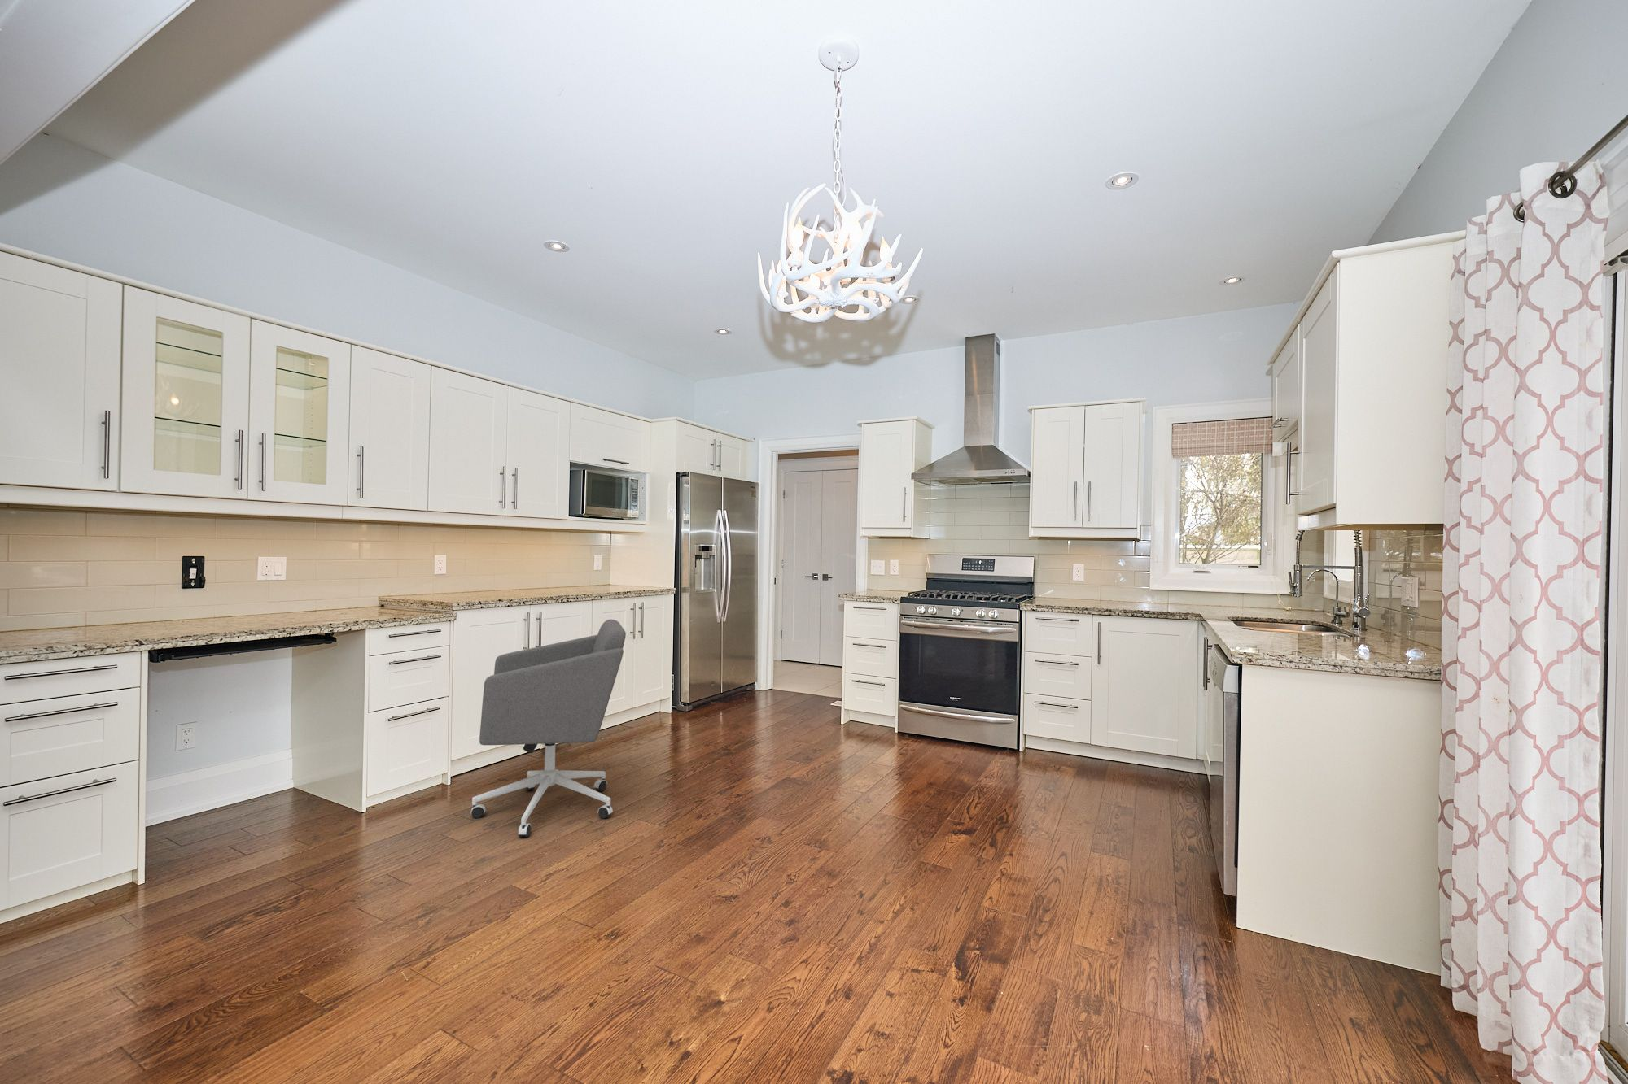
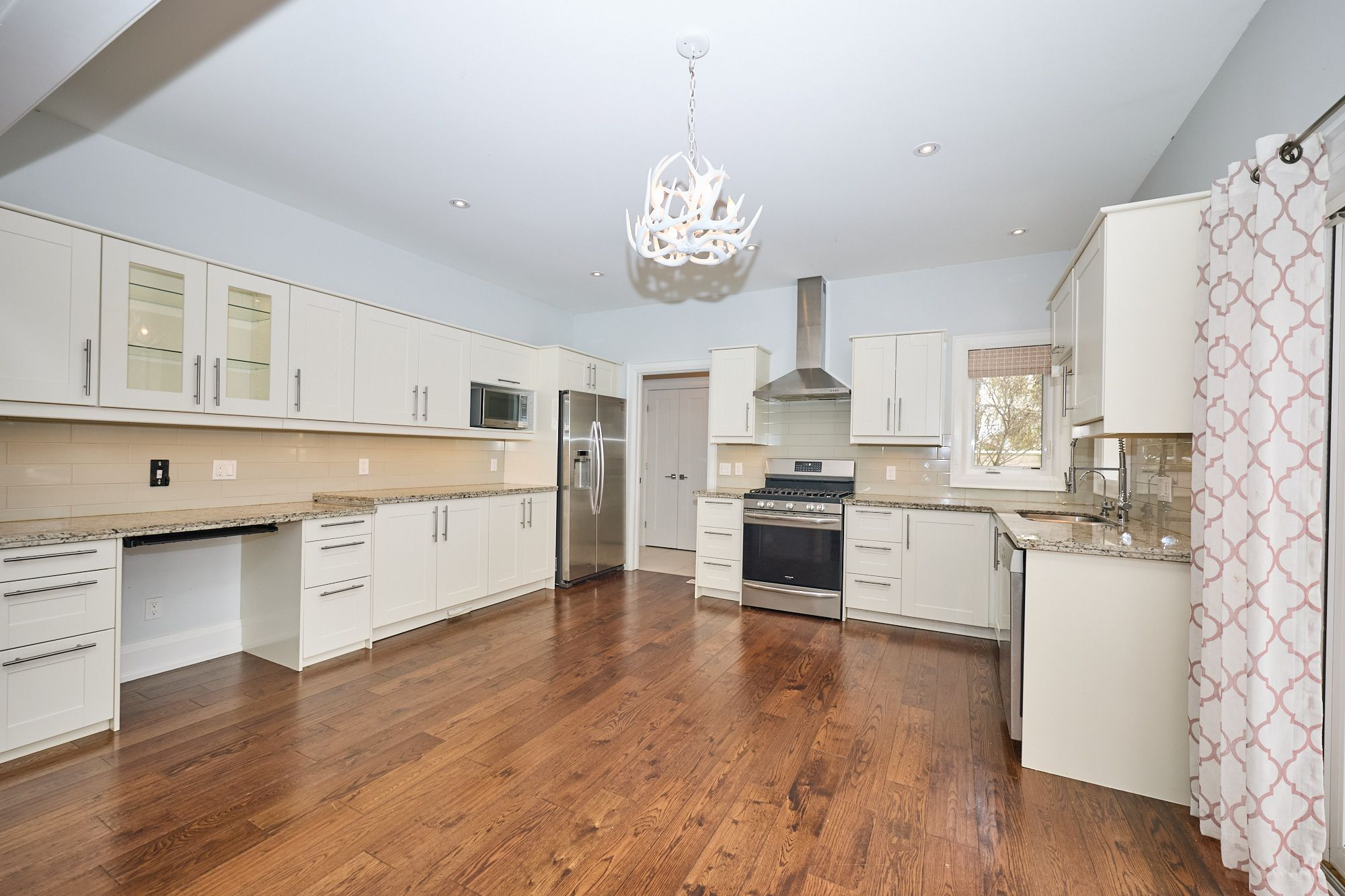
- office chair (553, 716)
